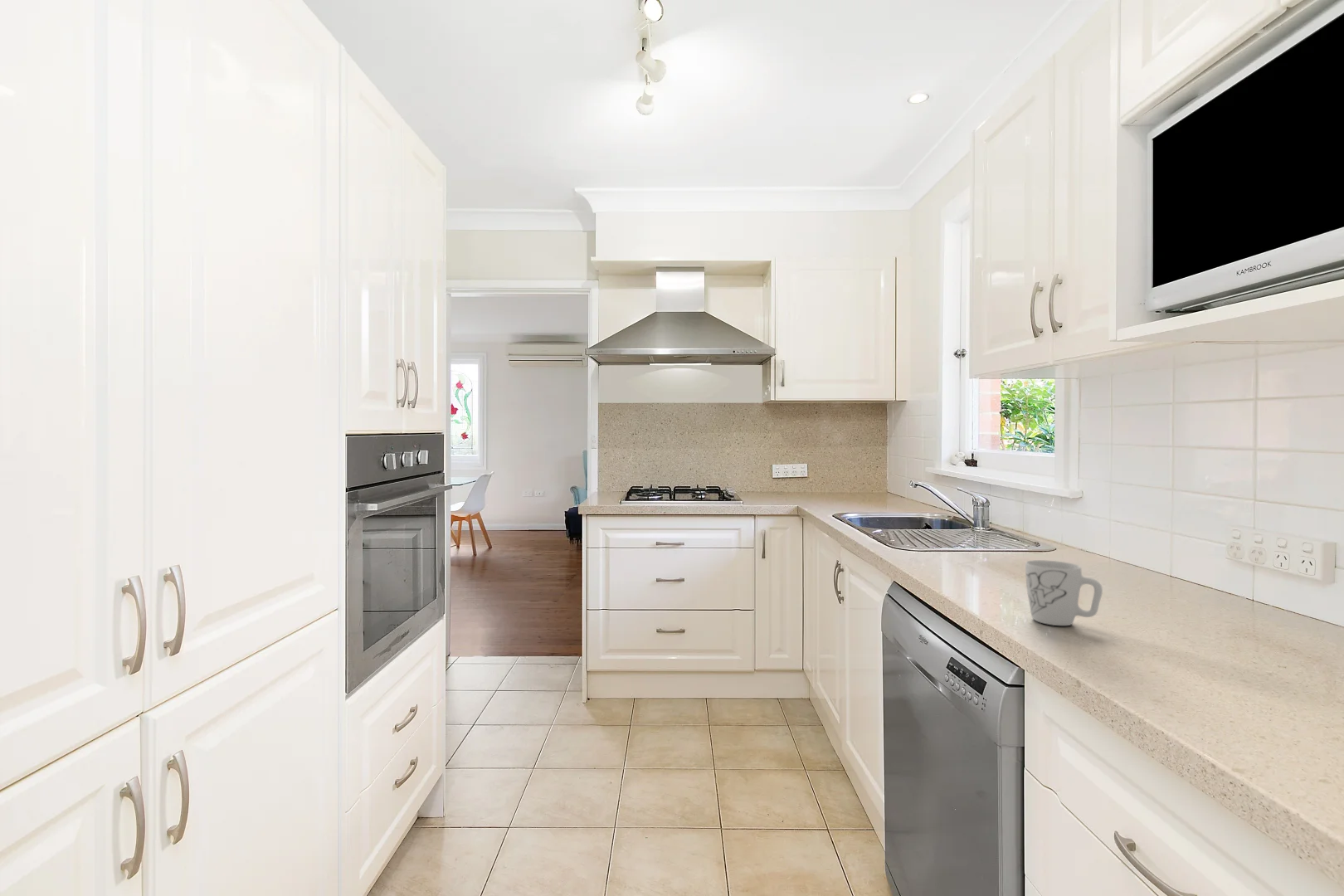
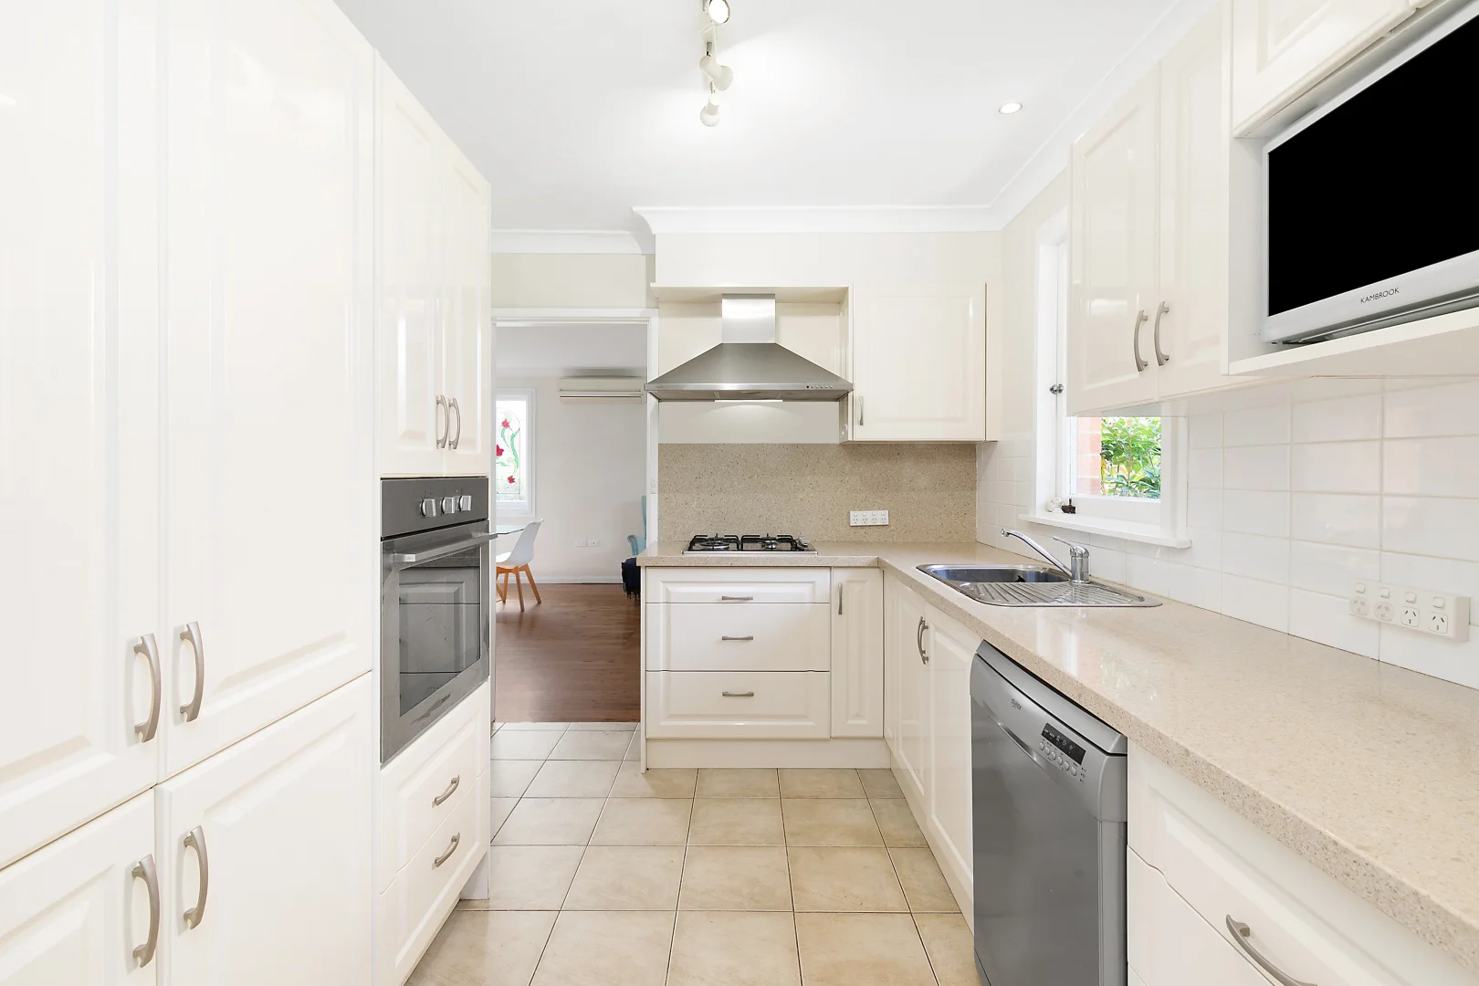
- mug (1062, 593)
